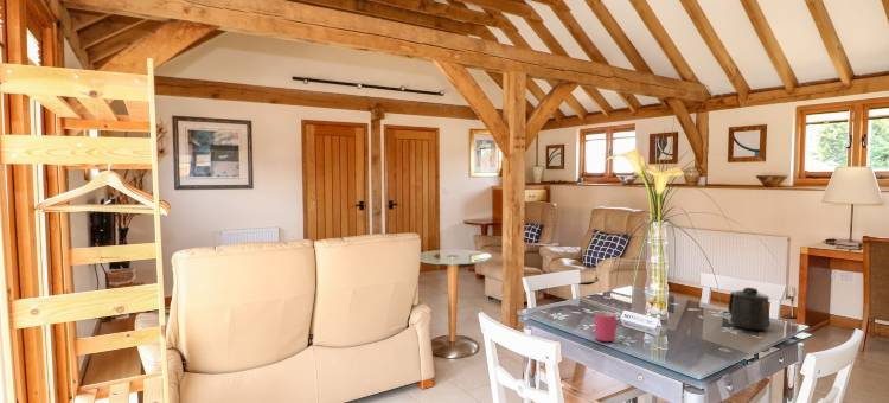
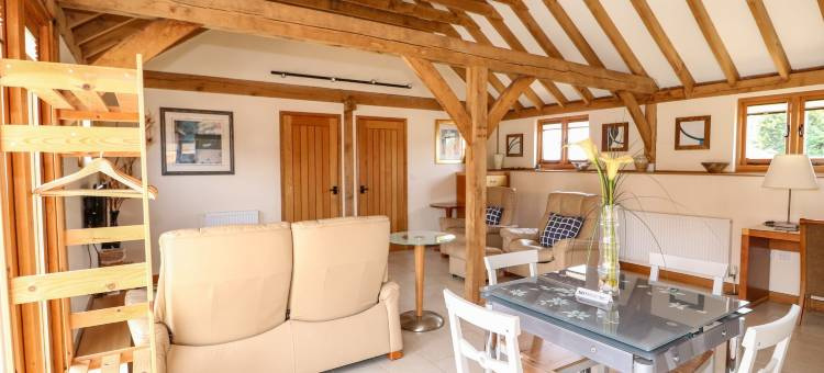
- mug (744, 306)
- mug (607, 326)
